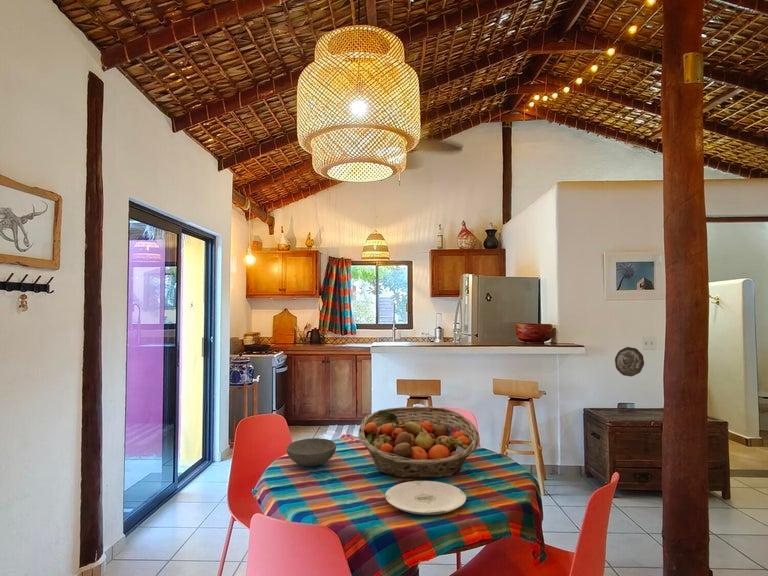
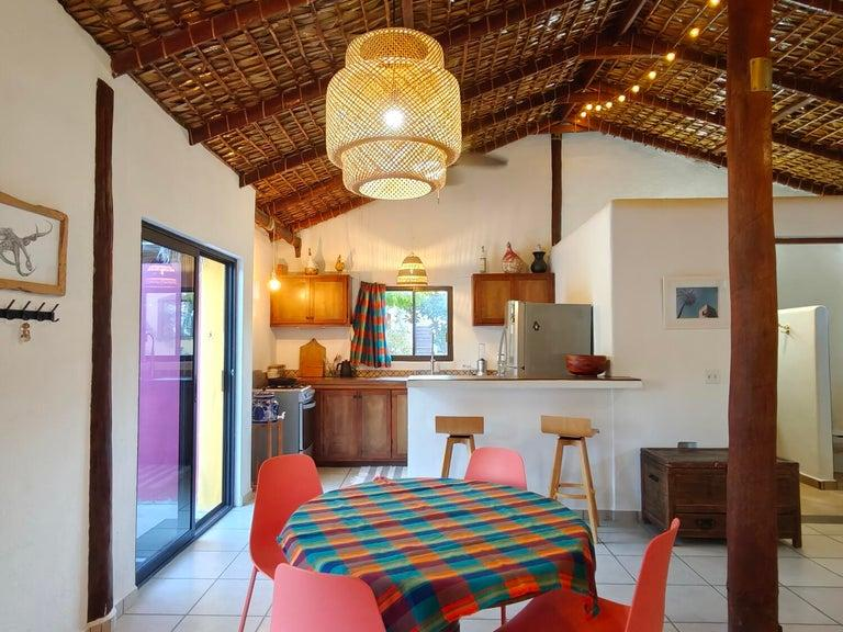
- plate (425, 498)
- bowl (311, 454)
- fruit basket (418, 440)
- decorative plate (628, 361)
